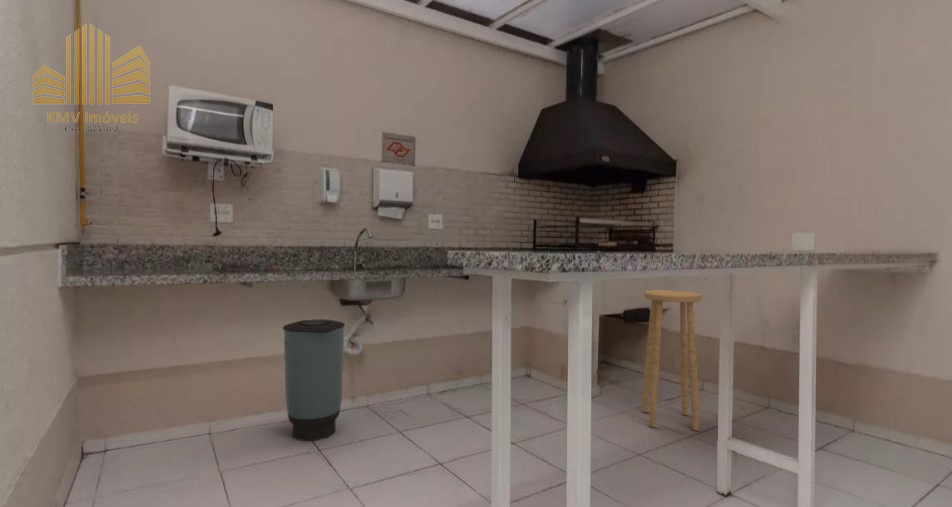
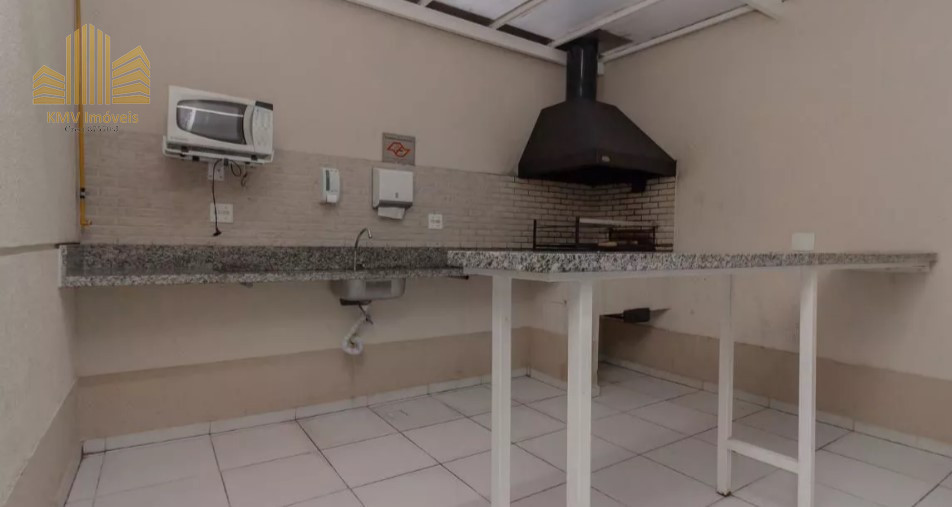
- trash can (313, 376)
- stool (681, 356)
